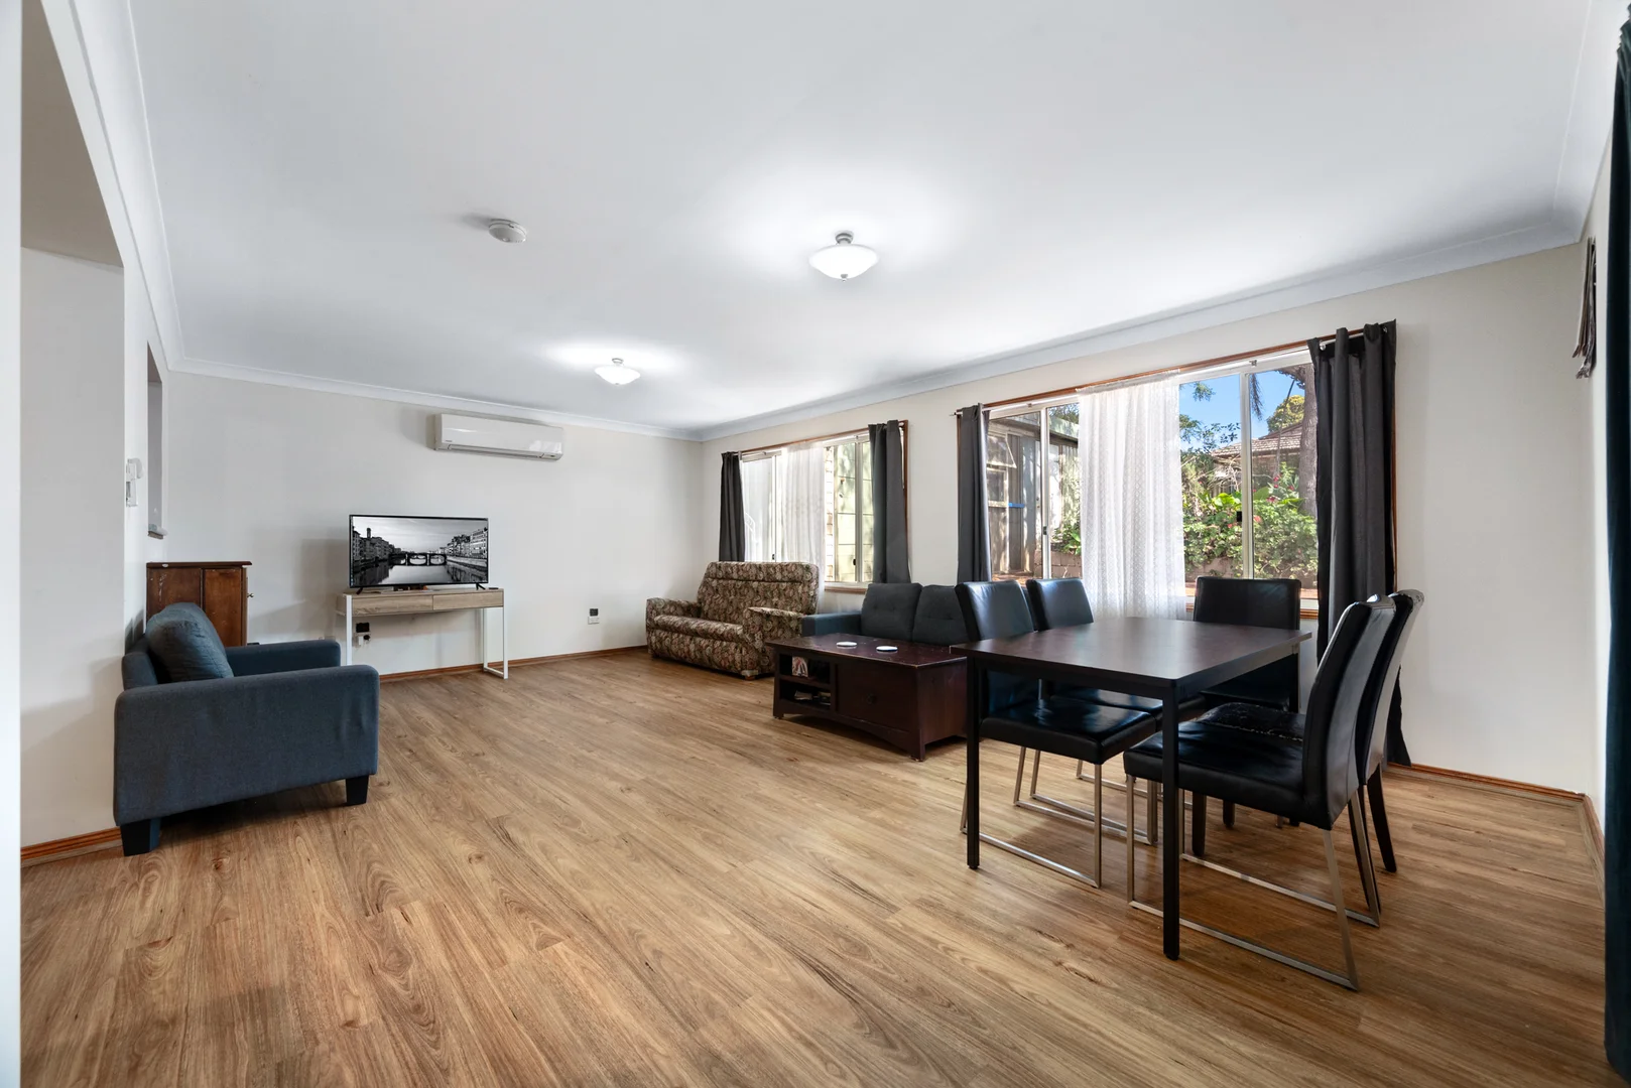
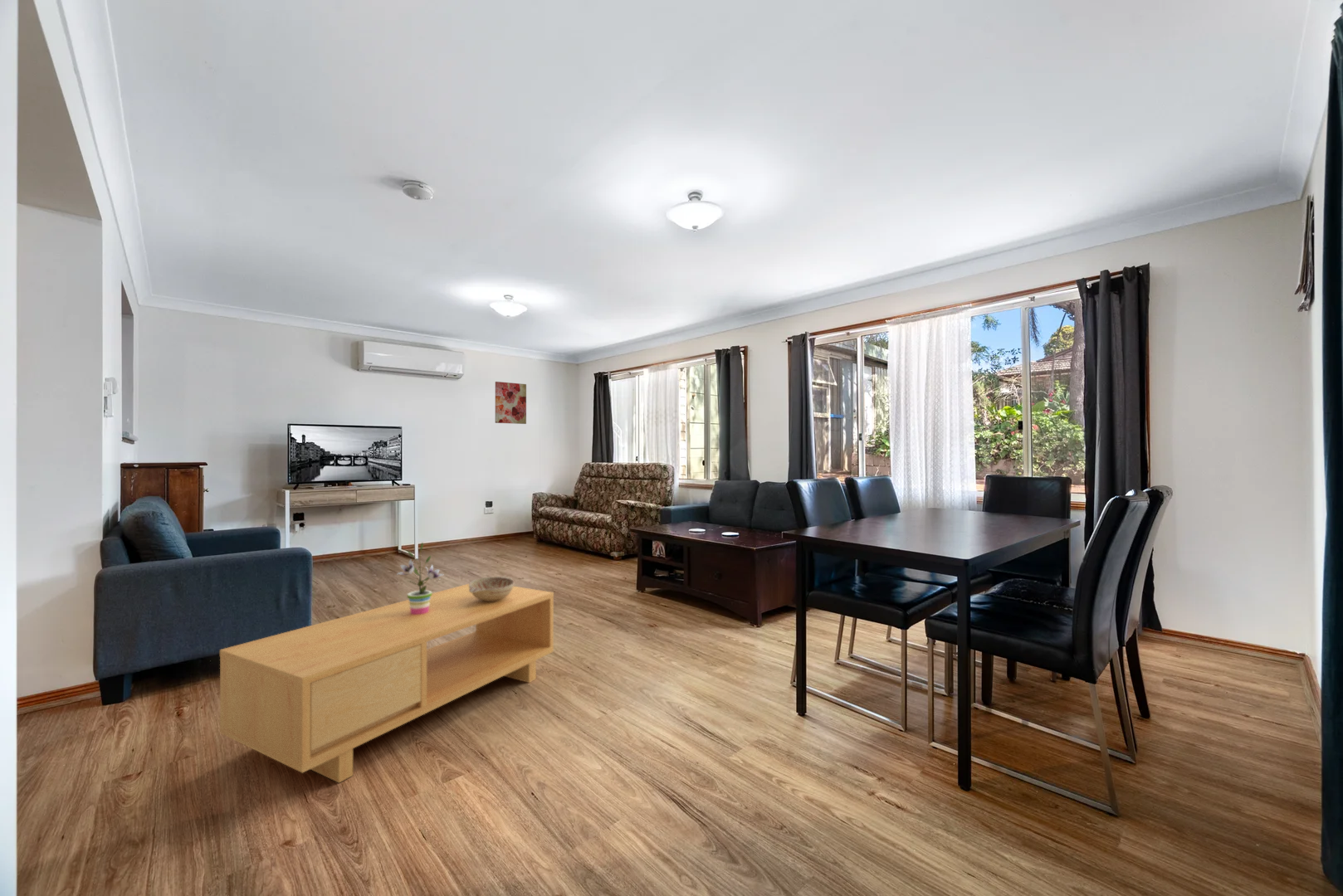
+ potted plant (420, 578)
+ decorative bowl (491, 590)
+ wall art (510, 403)
+ coffee table (414, 662)
